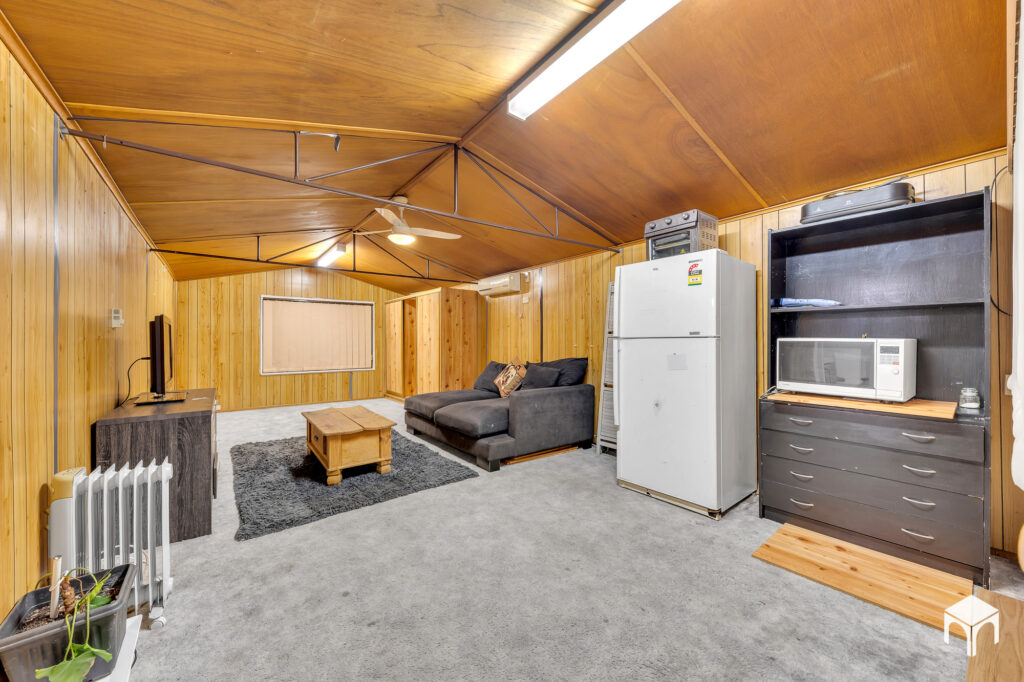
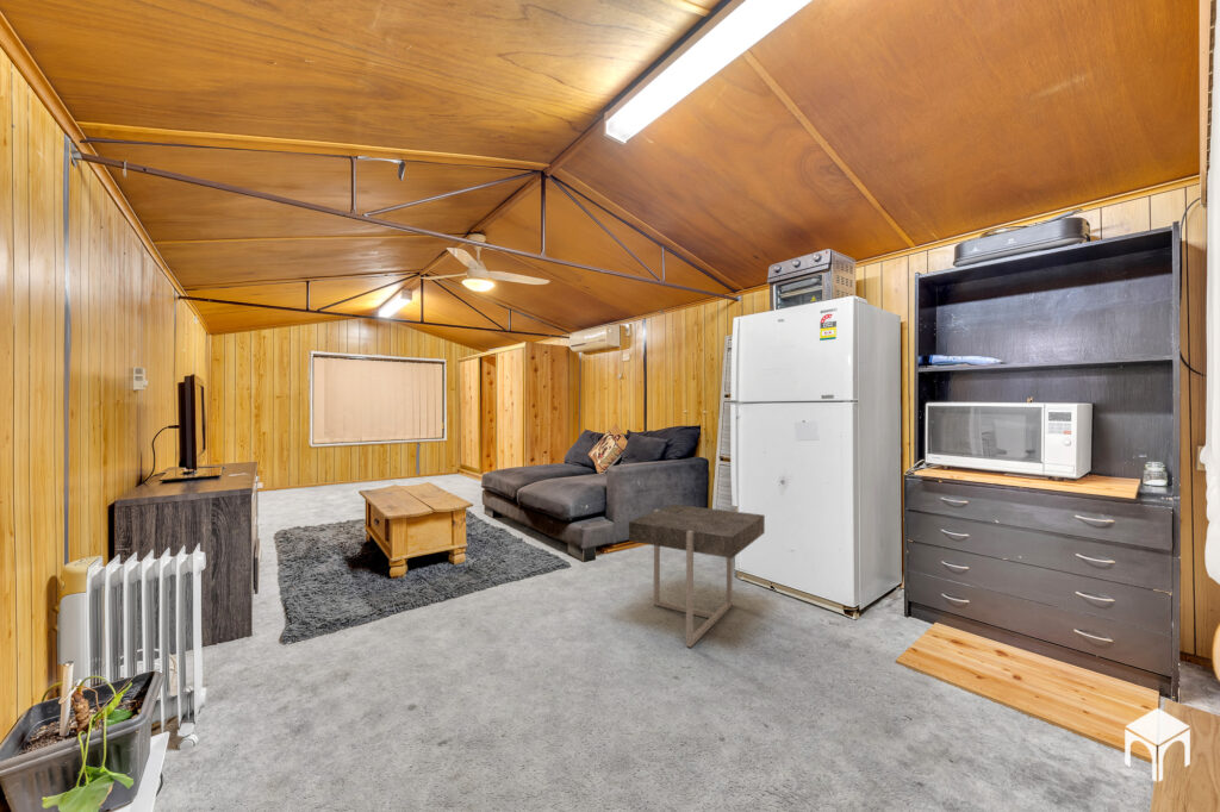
+ side table (692, 568)
